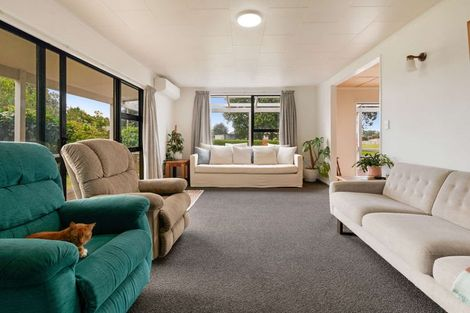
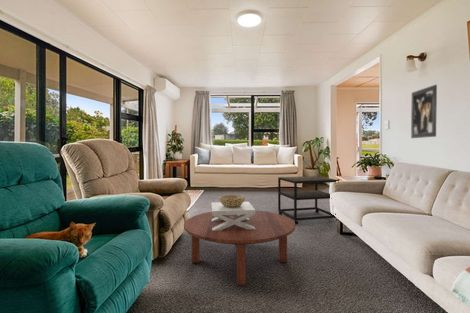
+ coffee table (239, 241)
+ side table (307, 198)
+ wall art (423, 113)
+ decorative bowl (232, 210)
